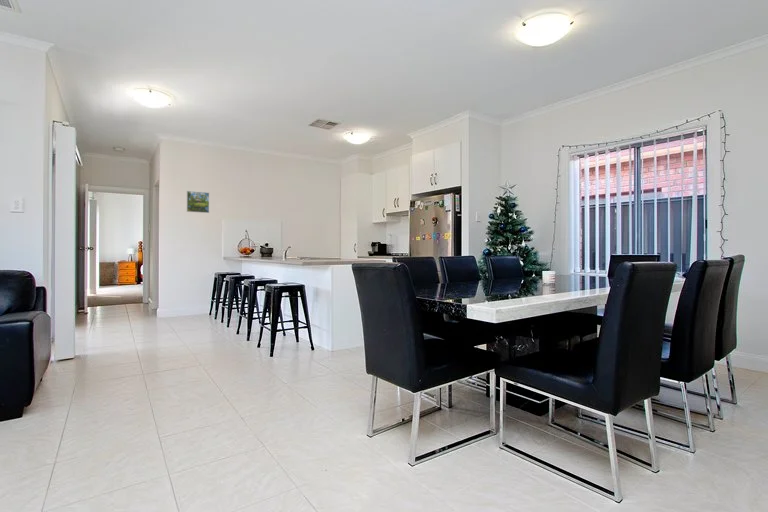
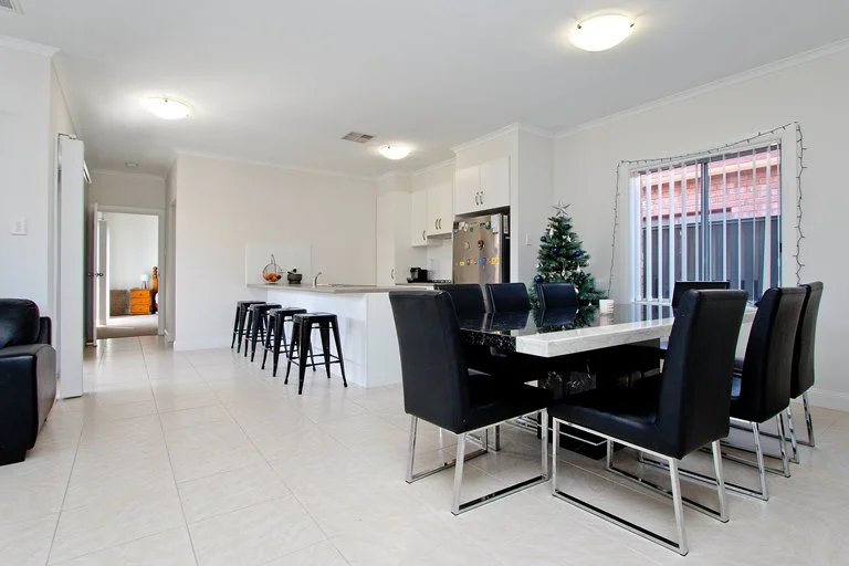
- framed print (198, 202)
